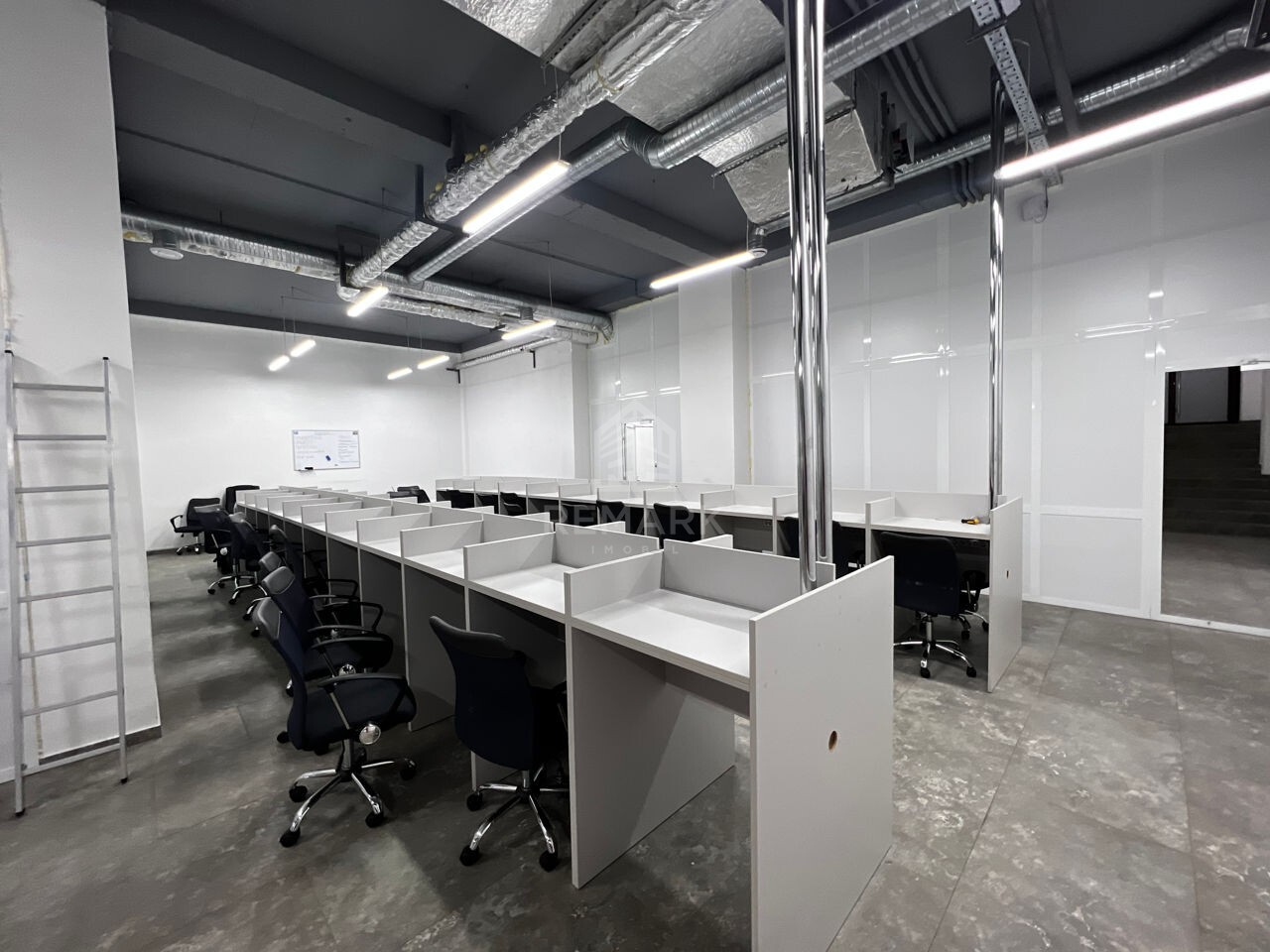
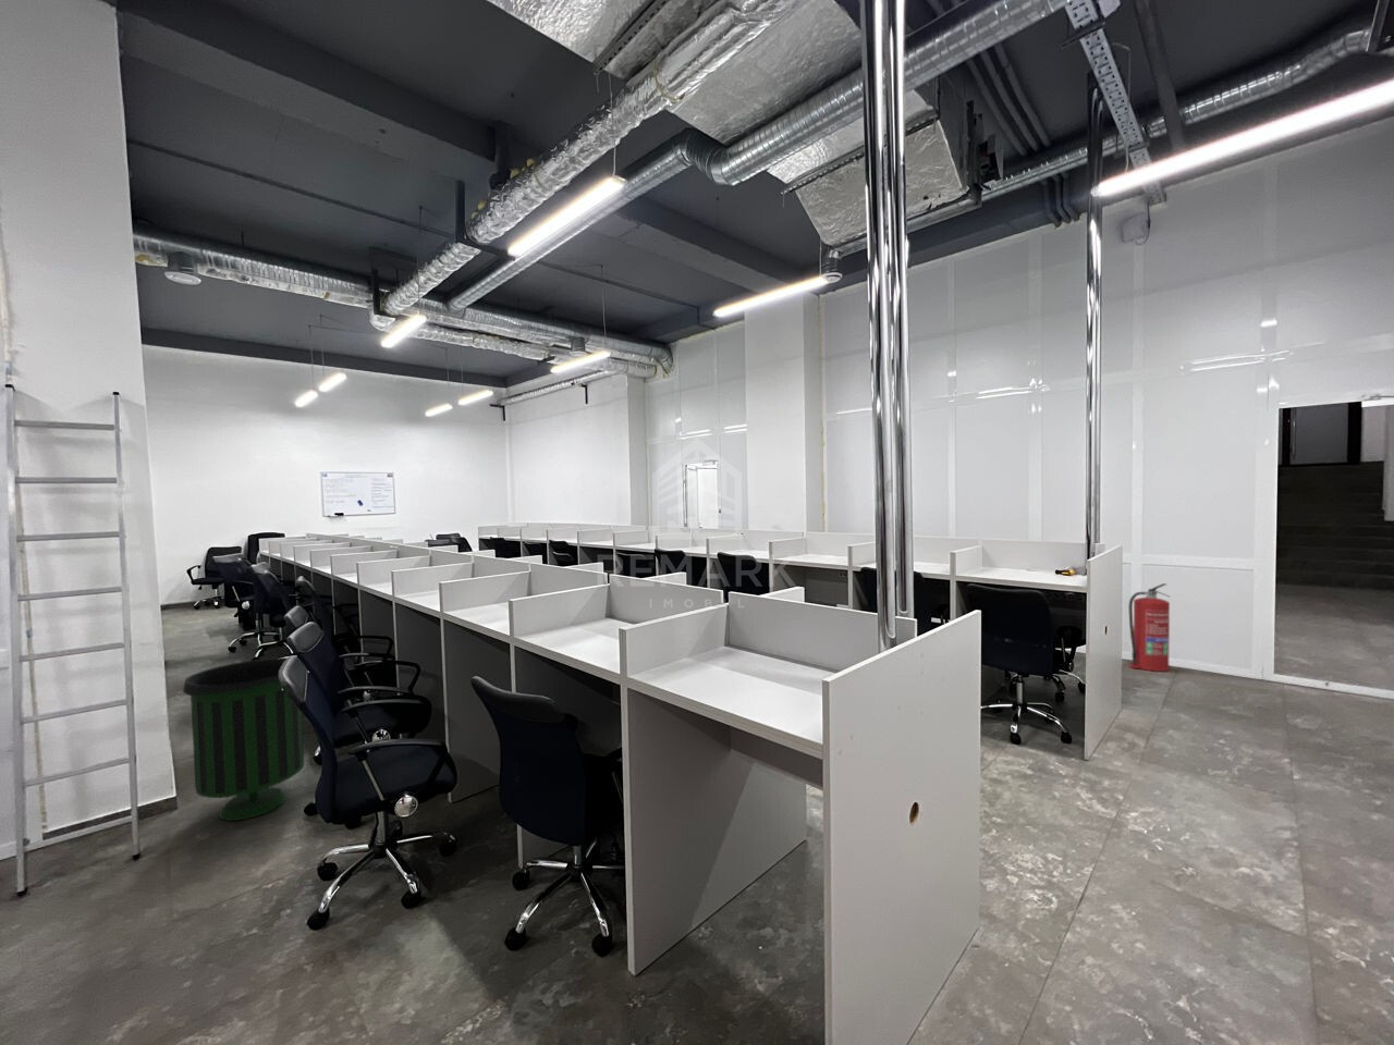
+ fire extinguisher (1149, 625)
+ trash can (250, 738)
